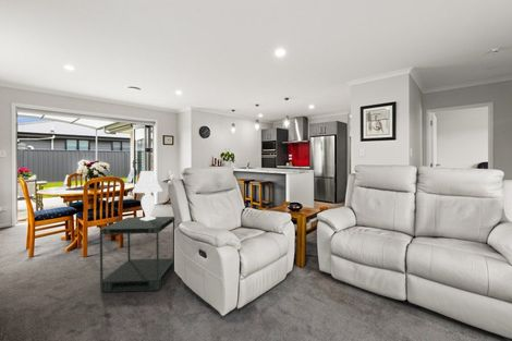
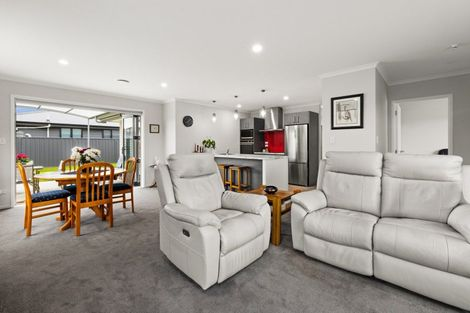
- table lamp (147, 194)
- side table (142, 259)
